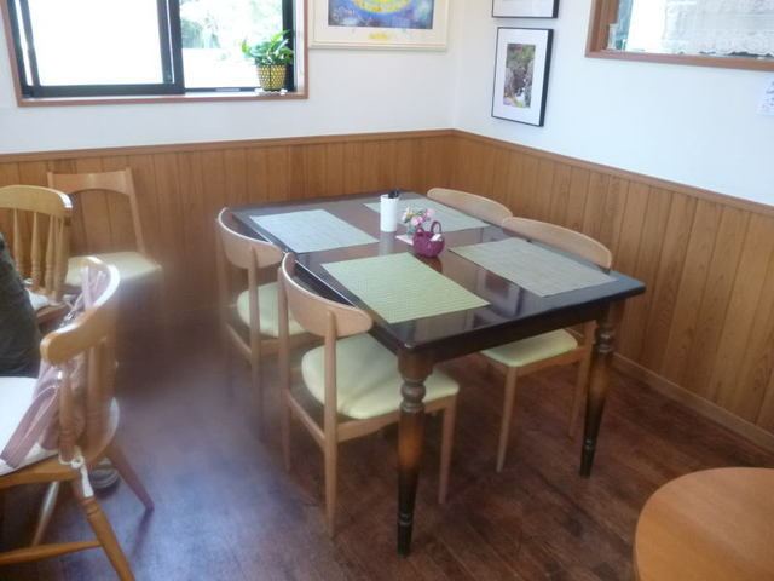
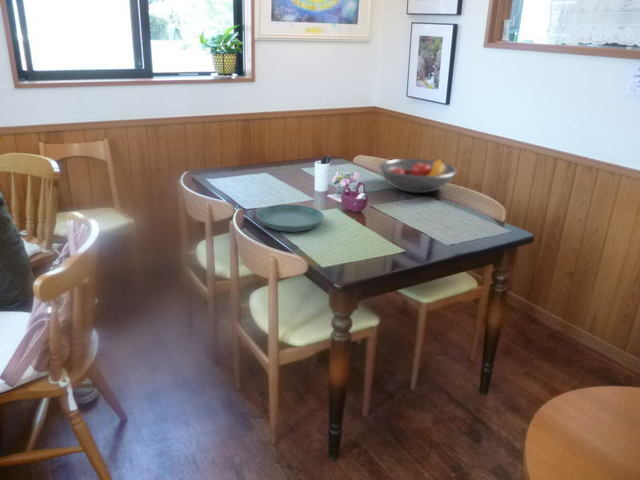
+ saucer (290, 218)
+ fruit bowl (416, 175)
